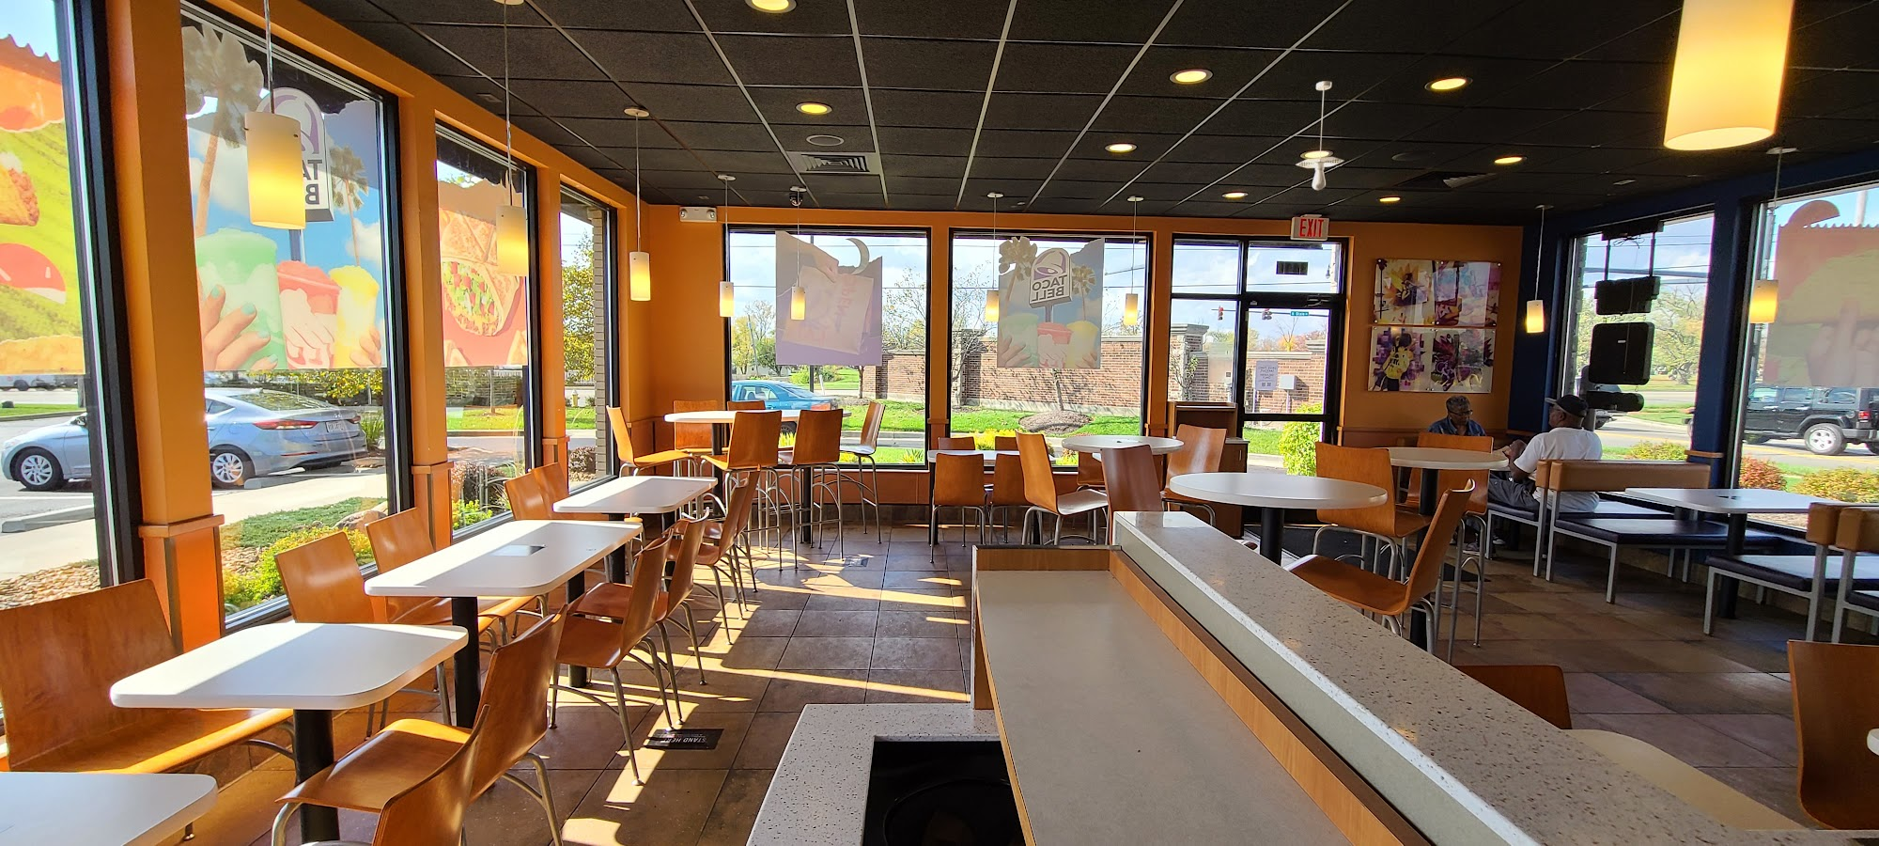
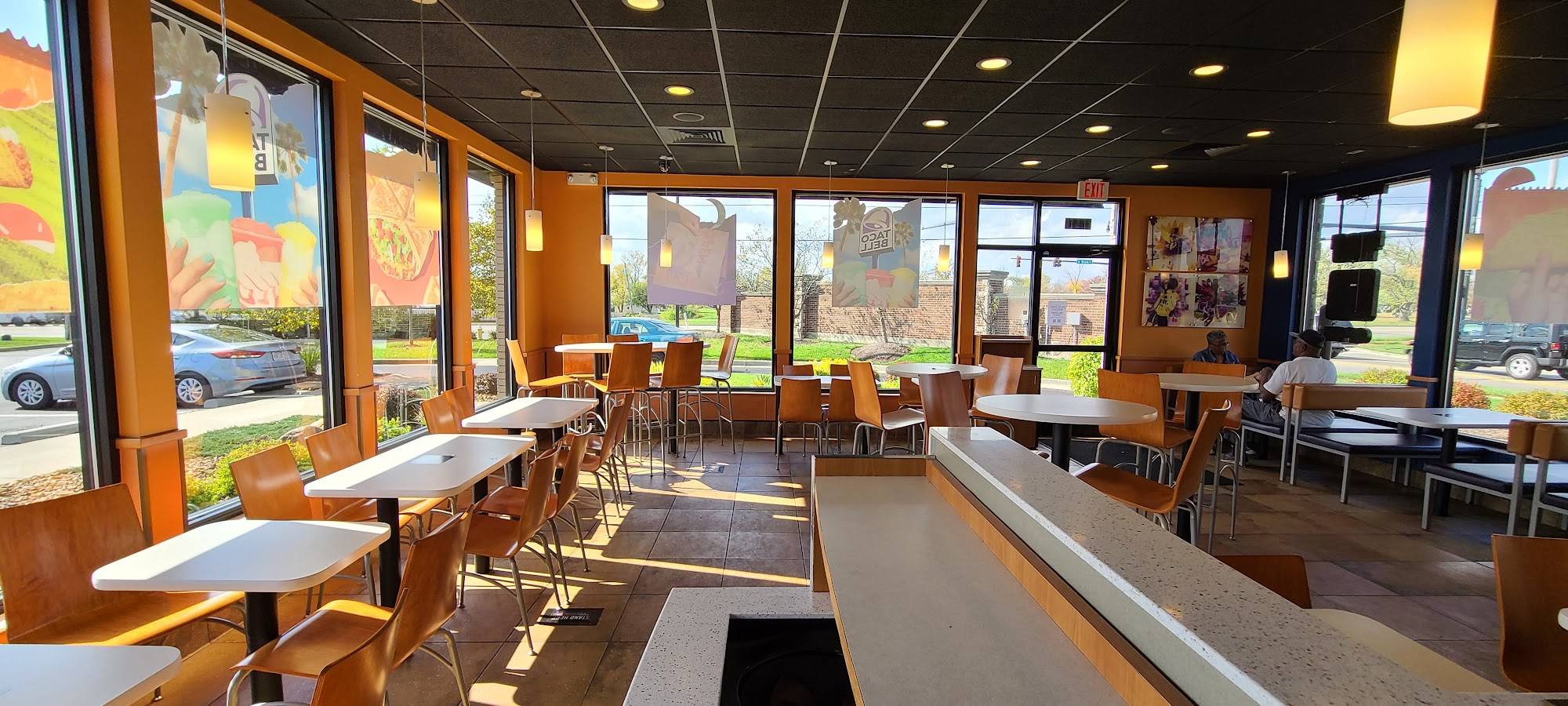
- pendant light (1321, 137)
